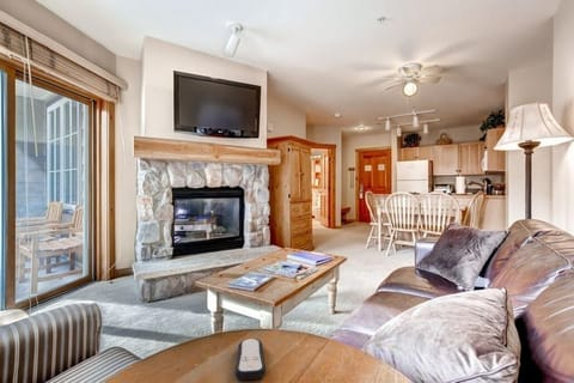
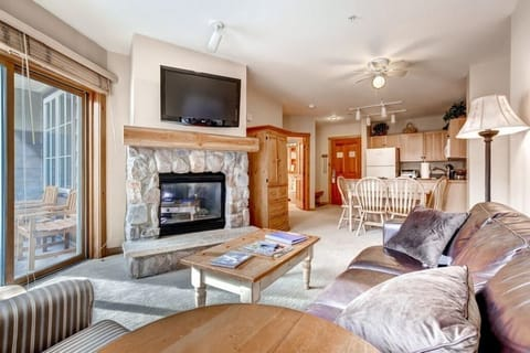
- remote control (250, 355)
